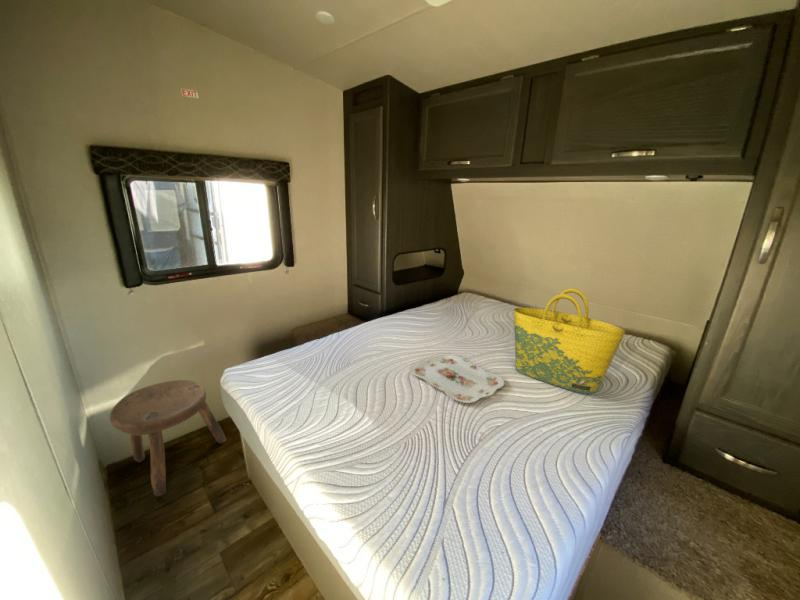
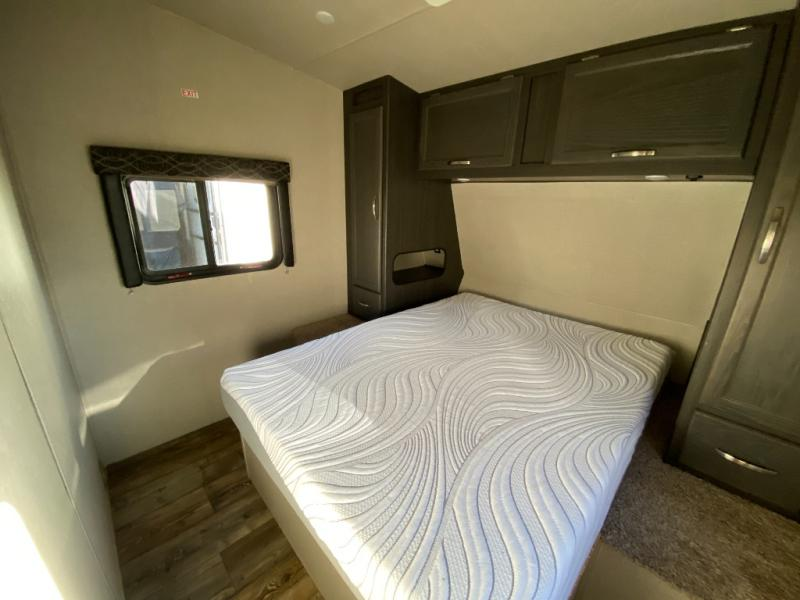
- stool (172, 426)
- serving tray (455, 376)
- tote bag (561, 335)
